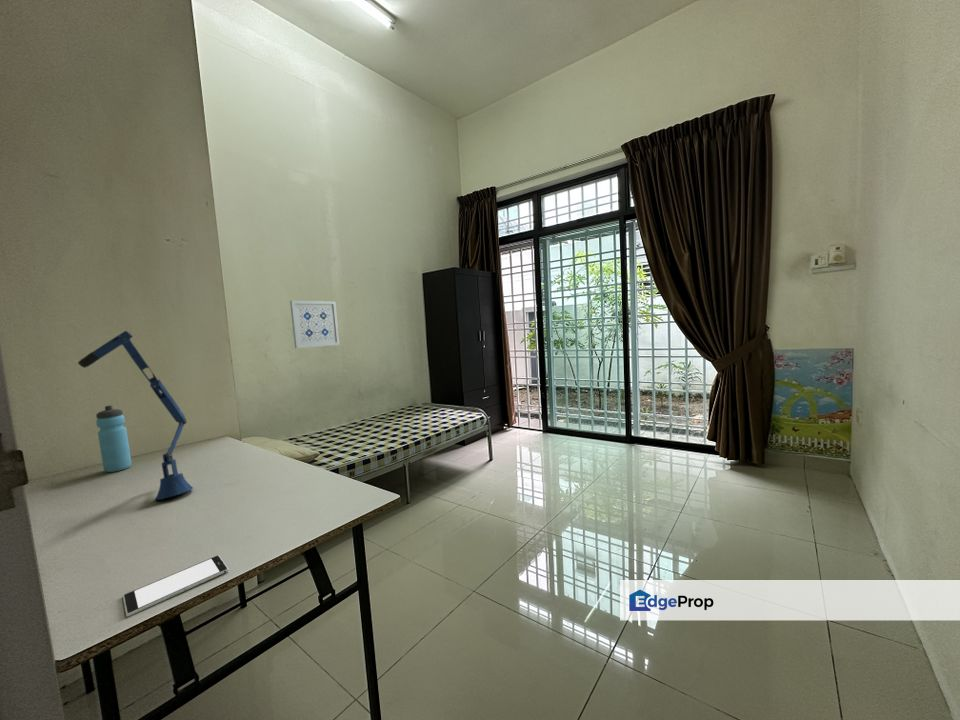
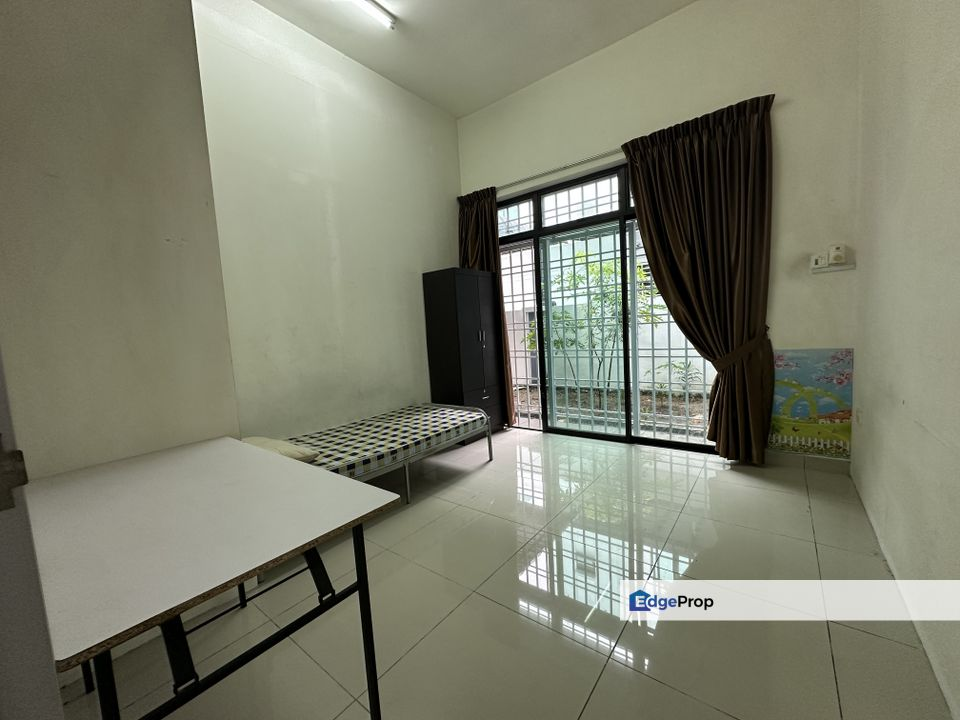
- desk lamp (163, 404)
- wall art (316, 323)
- smartphone (178, 582)
- water bottle (113, 437)
